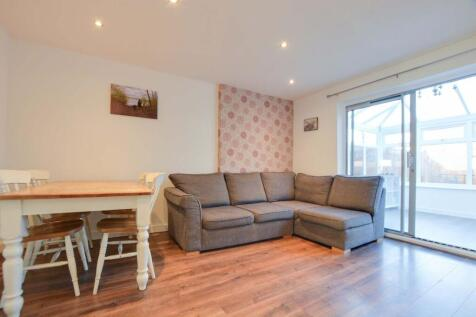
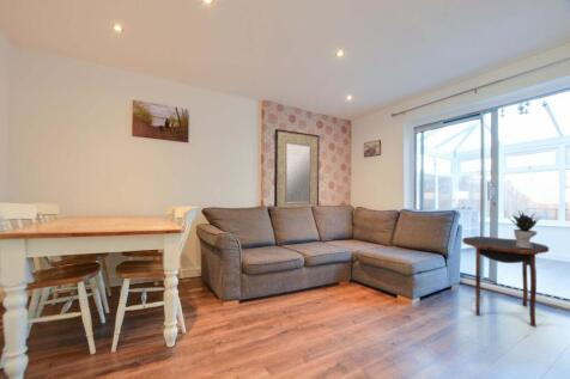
+ potted plant (523, 227)
+ home mirror (297, 173)
+ side table (502, 262)
